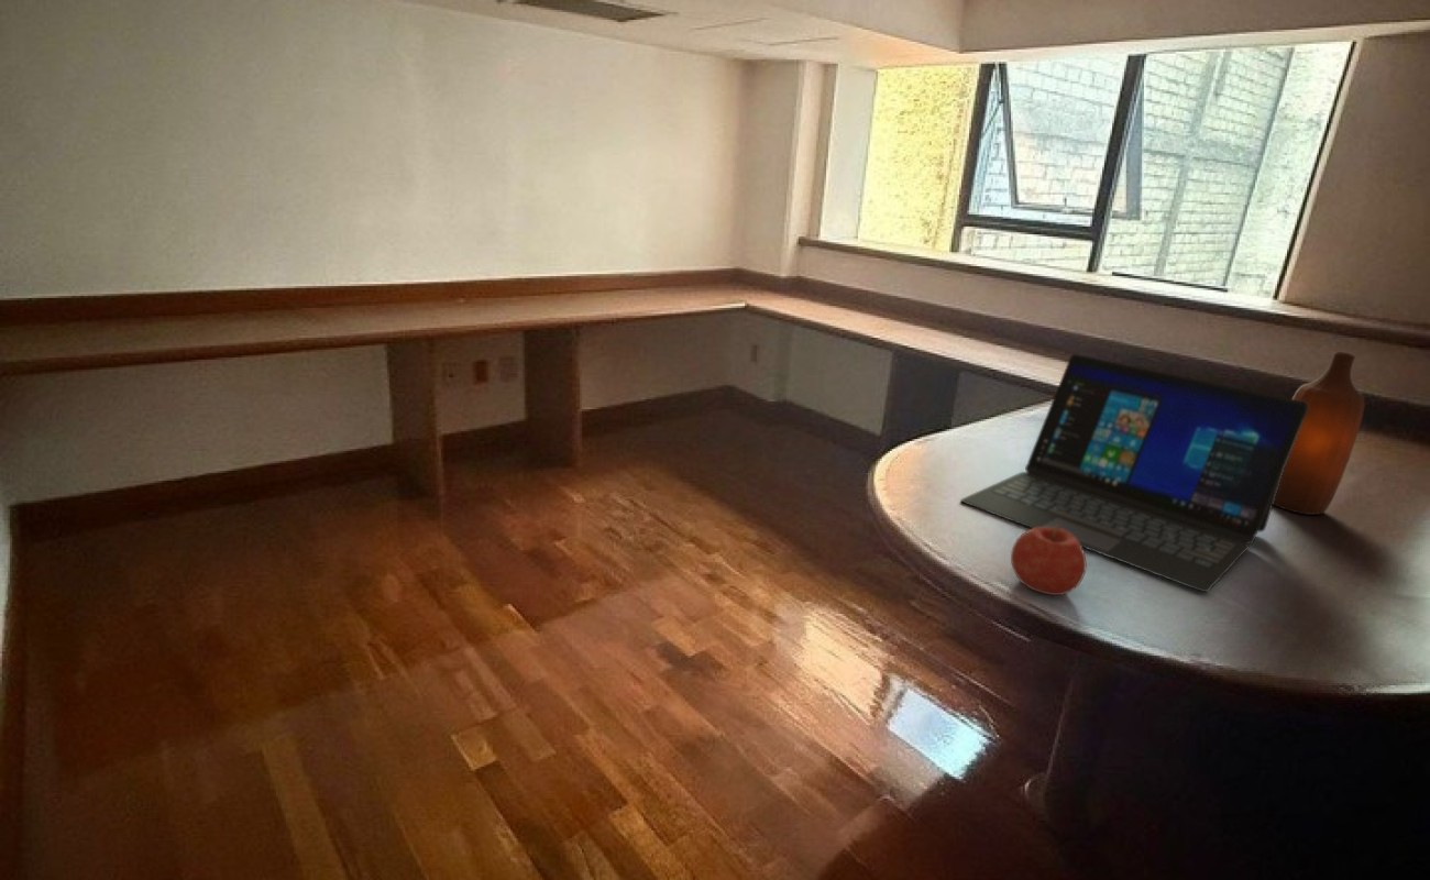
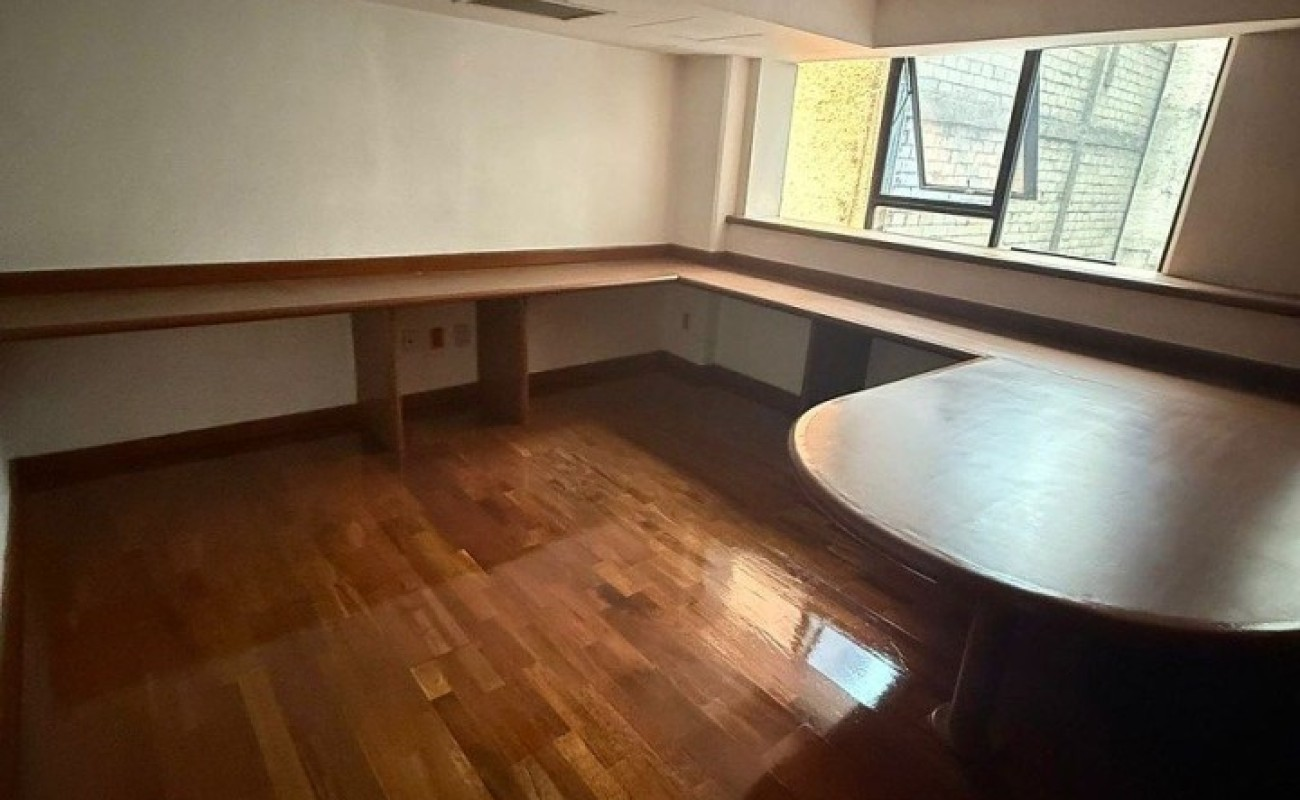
- bottle (1318, 431)
- laptop (1129, 453)
- fruit (1049, 556)
